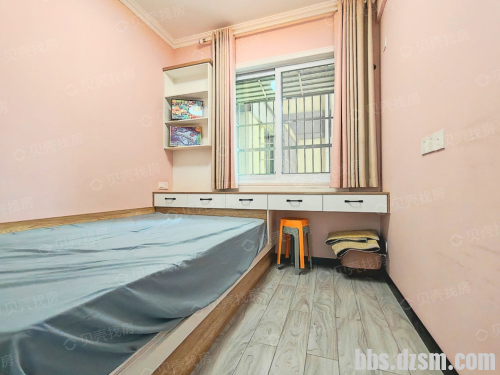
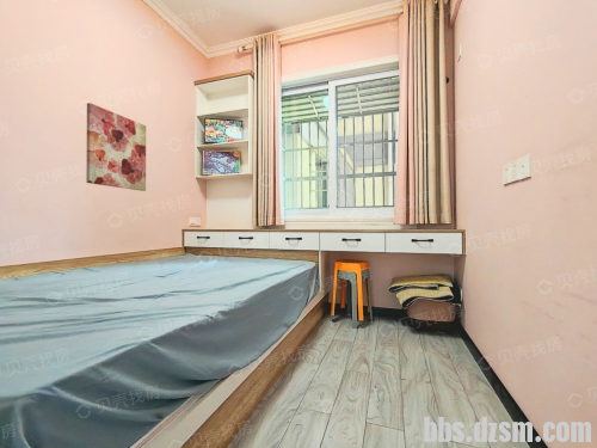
+ wall art (118, 151)
